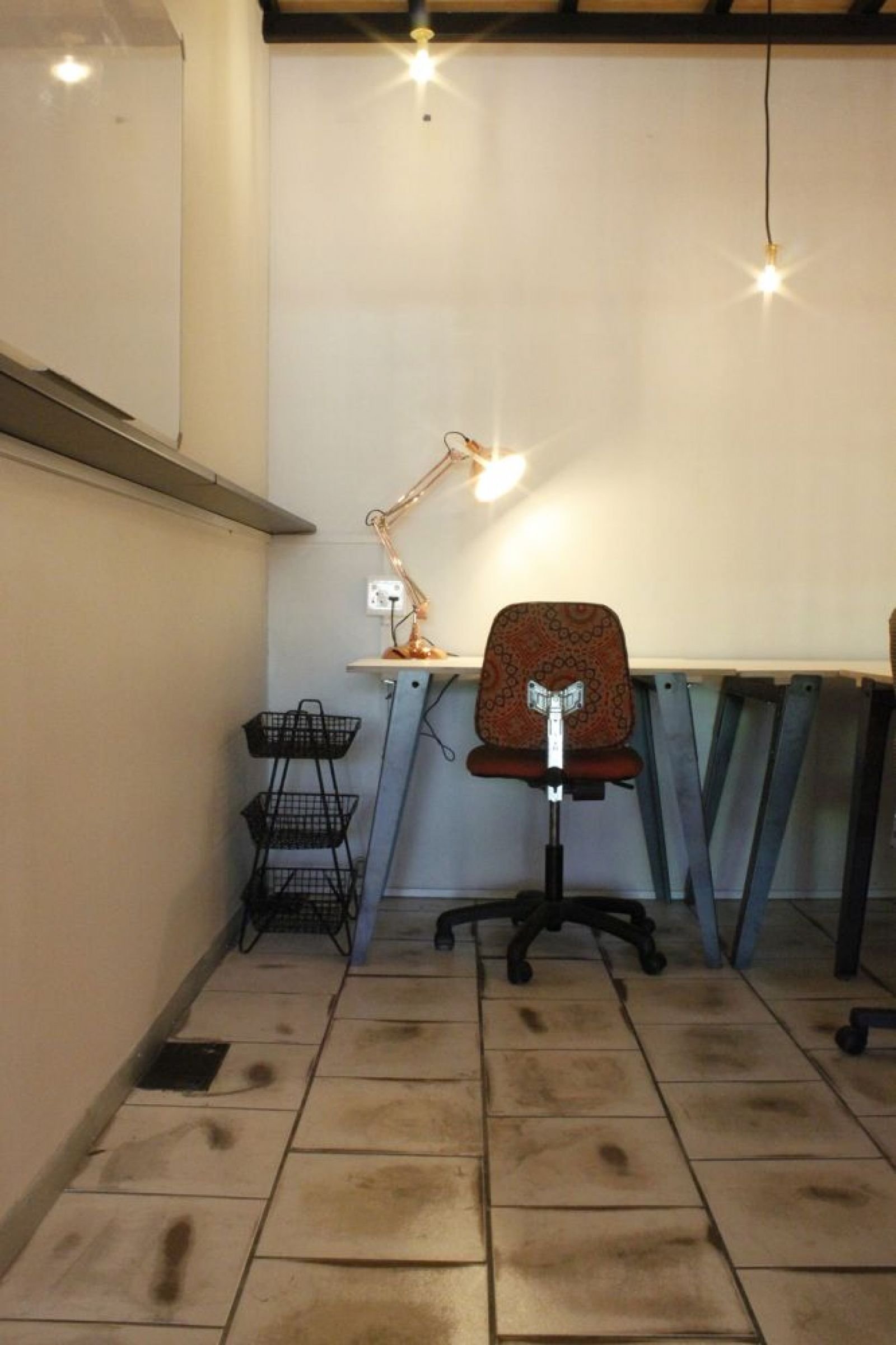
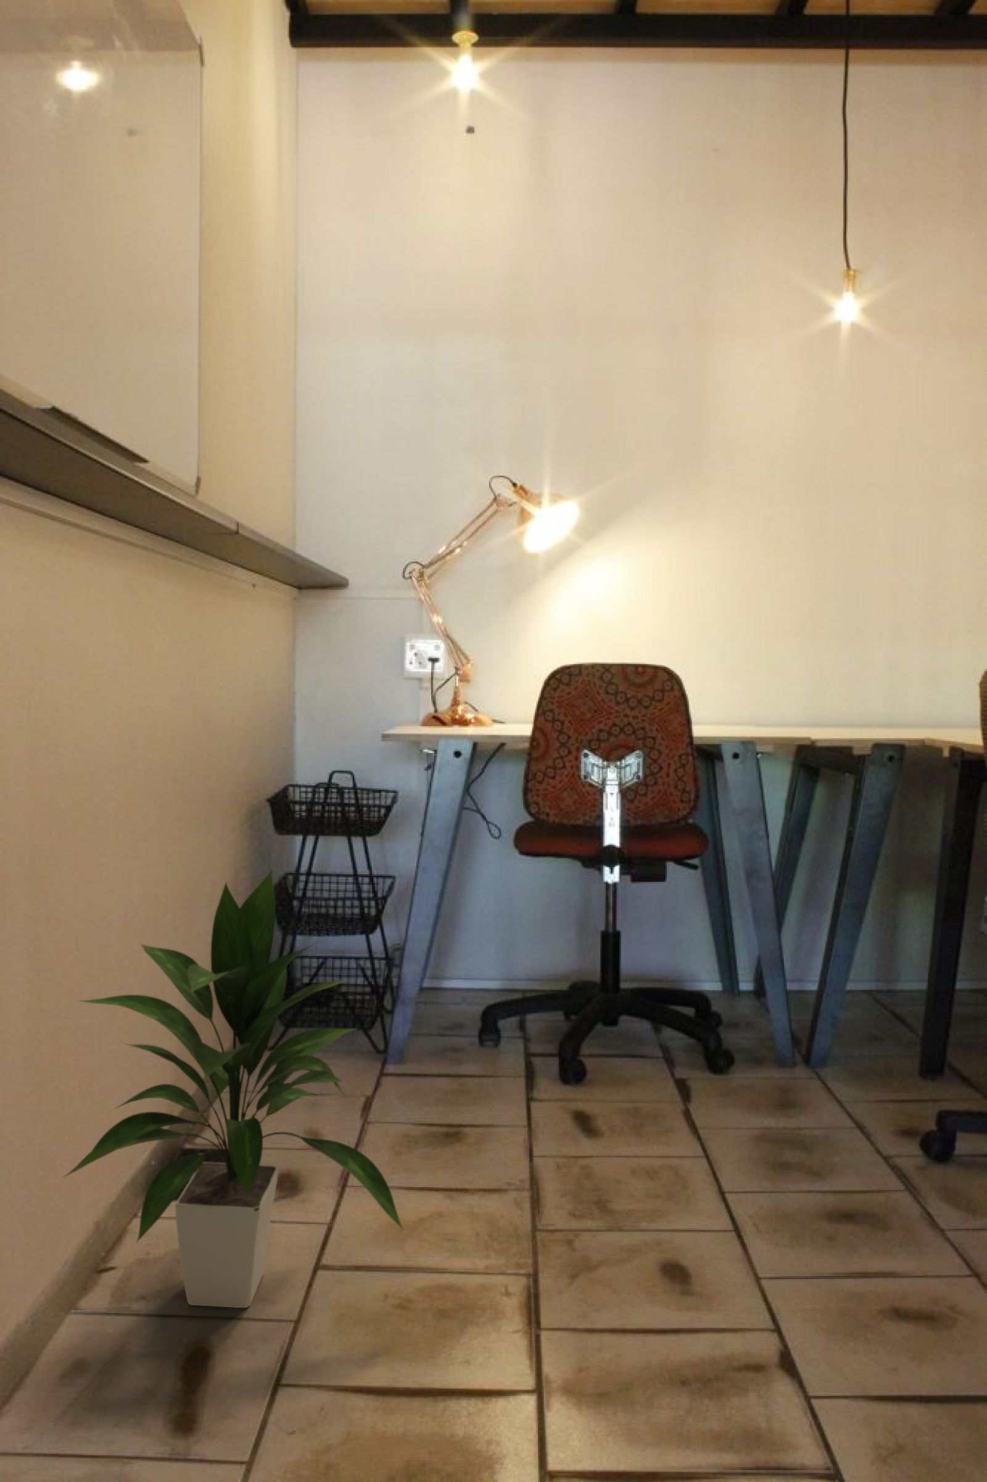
+ indoor plant (240, 1096)
